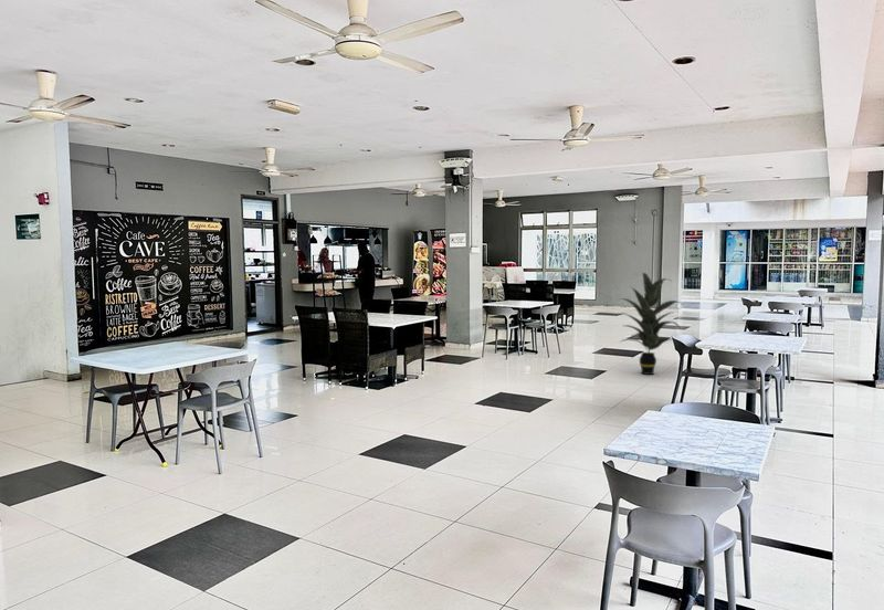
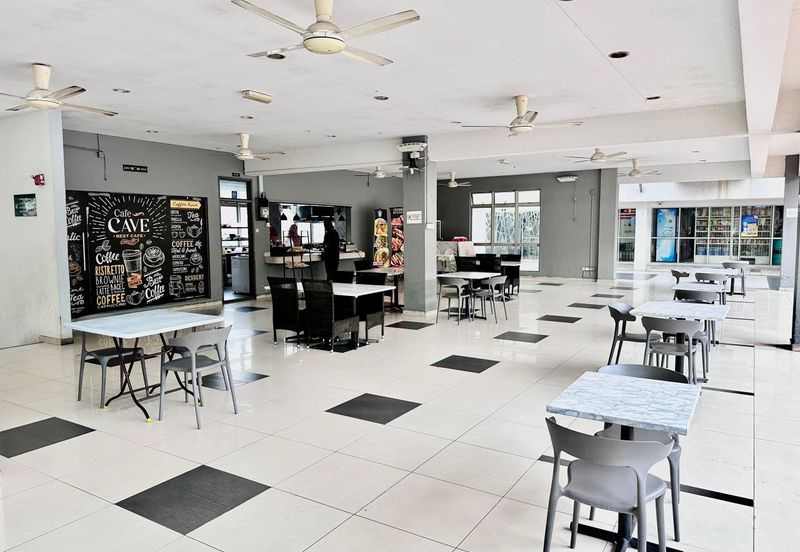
- indoor plant (649, 323)
